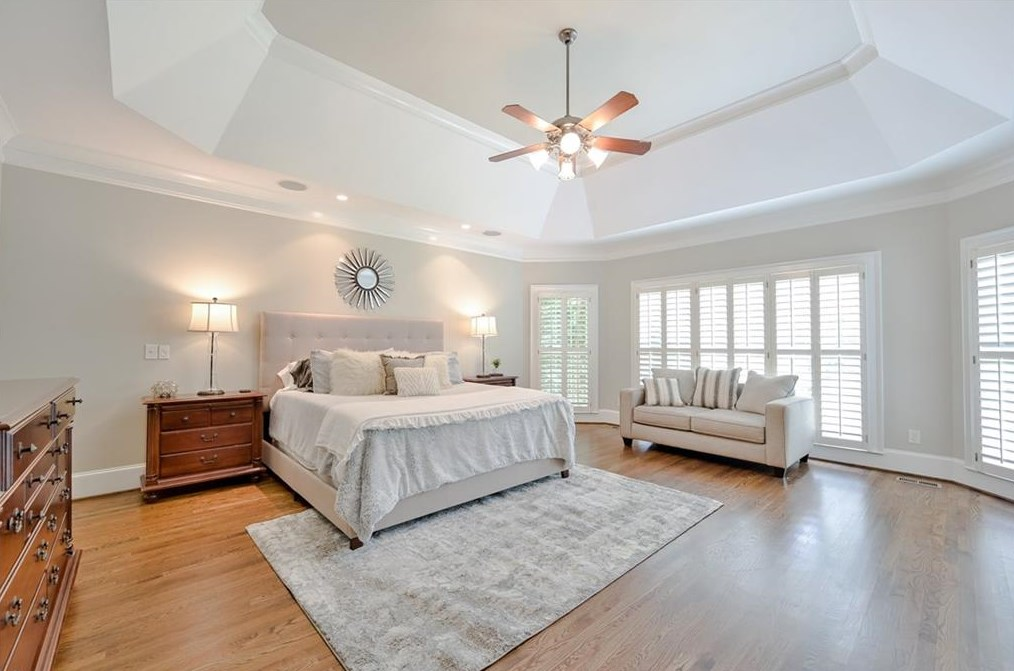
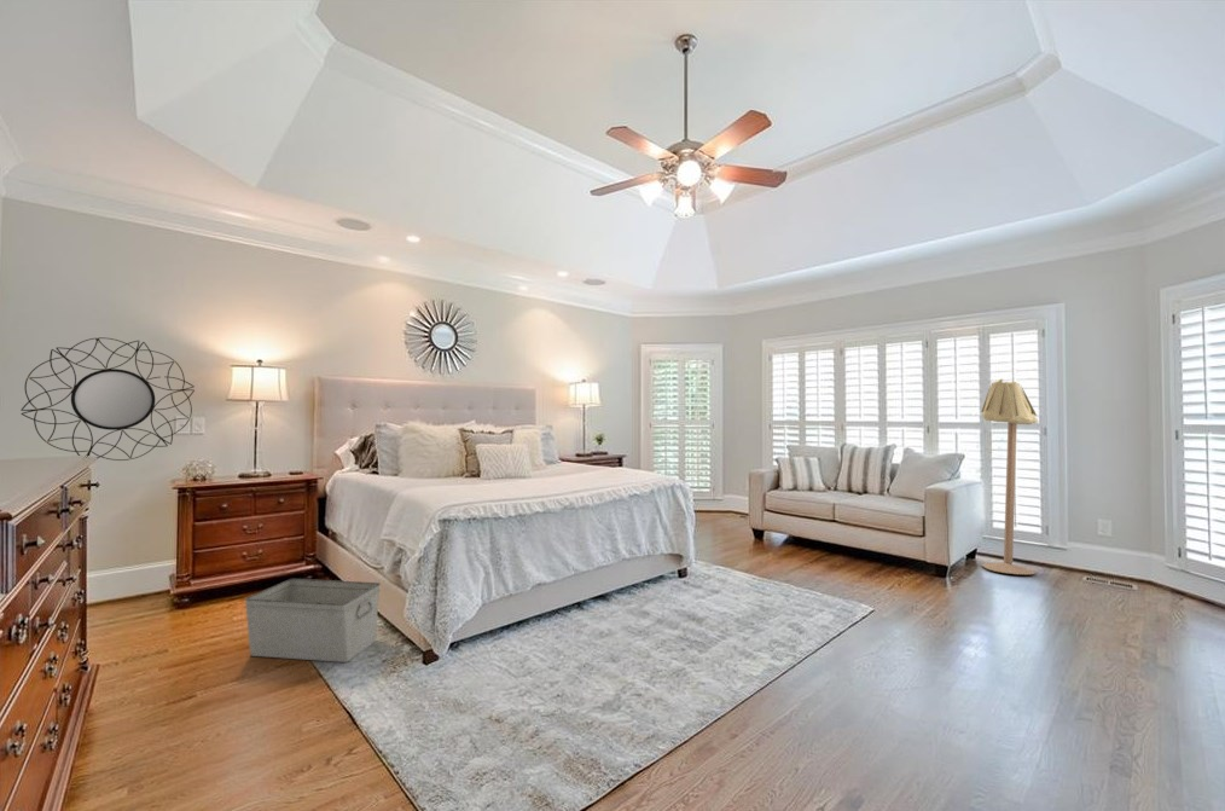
+ home mirror (114, 399)
+ storage bin (314, 619)
+ floor lamp (1009, 473)
